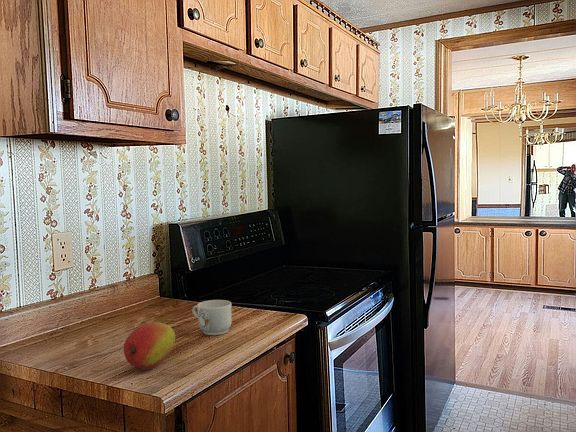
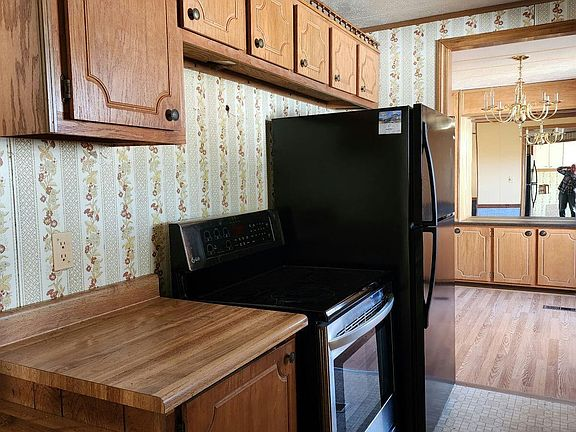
- fruit (149, 345)
- mug (210, 317)
